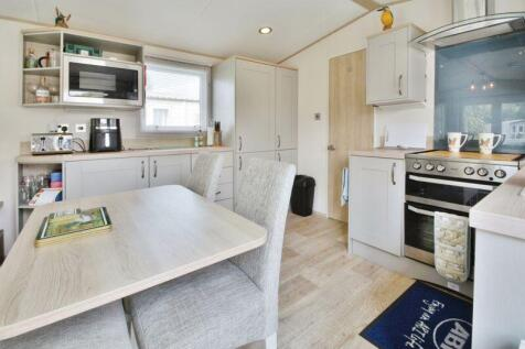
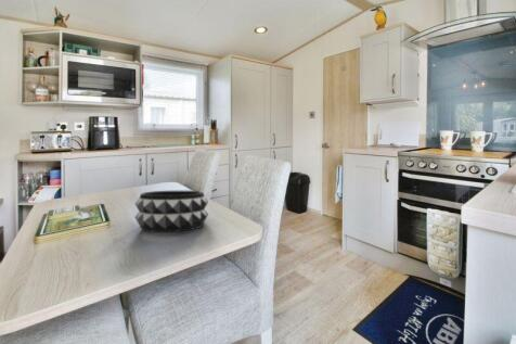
+ decorative bowl (172, 208)
